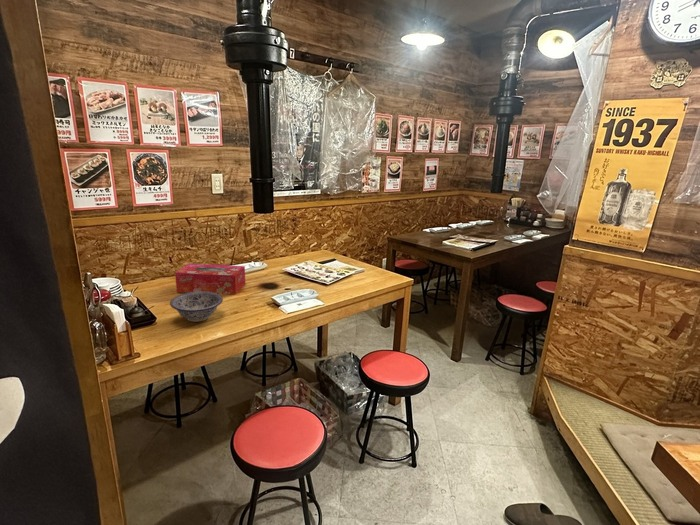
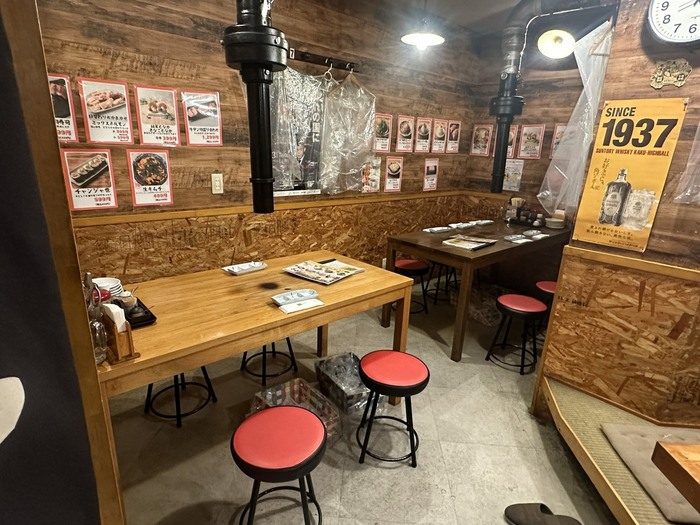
- bowl (197, 308)
- tissue box (211, 278)
